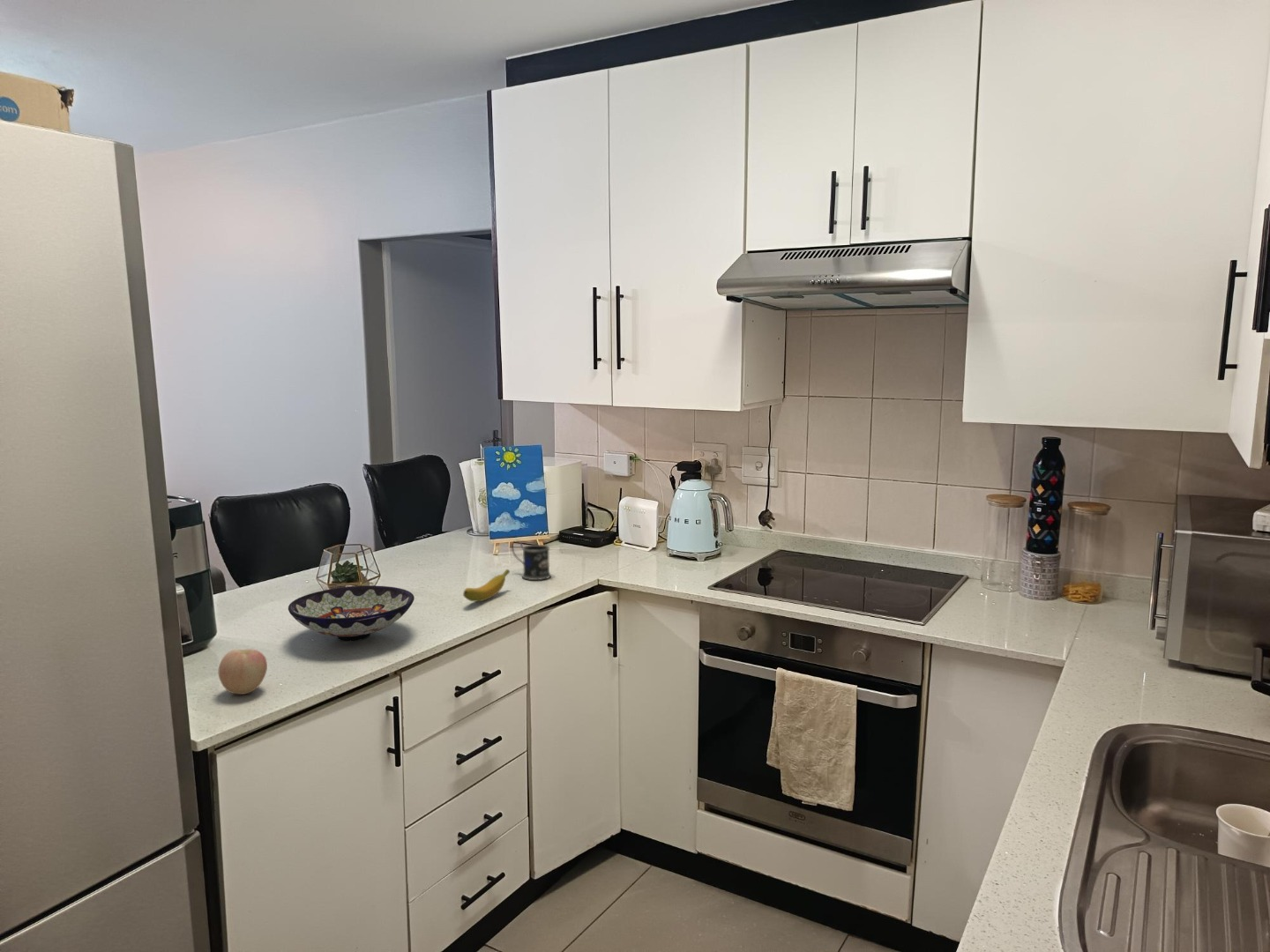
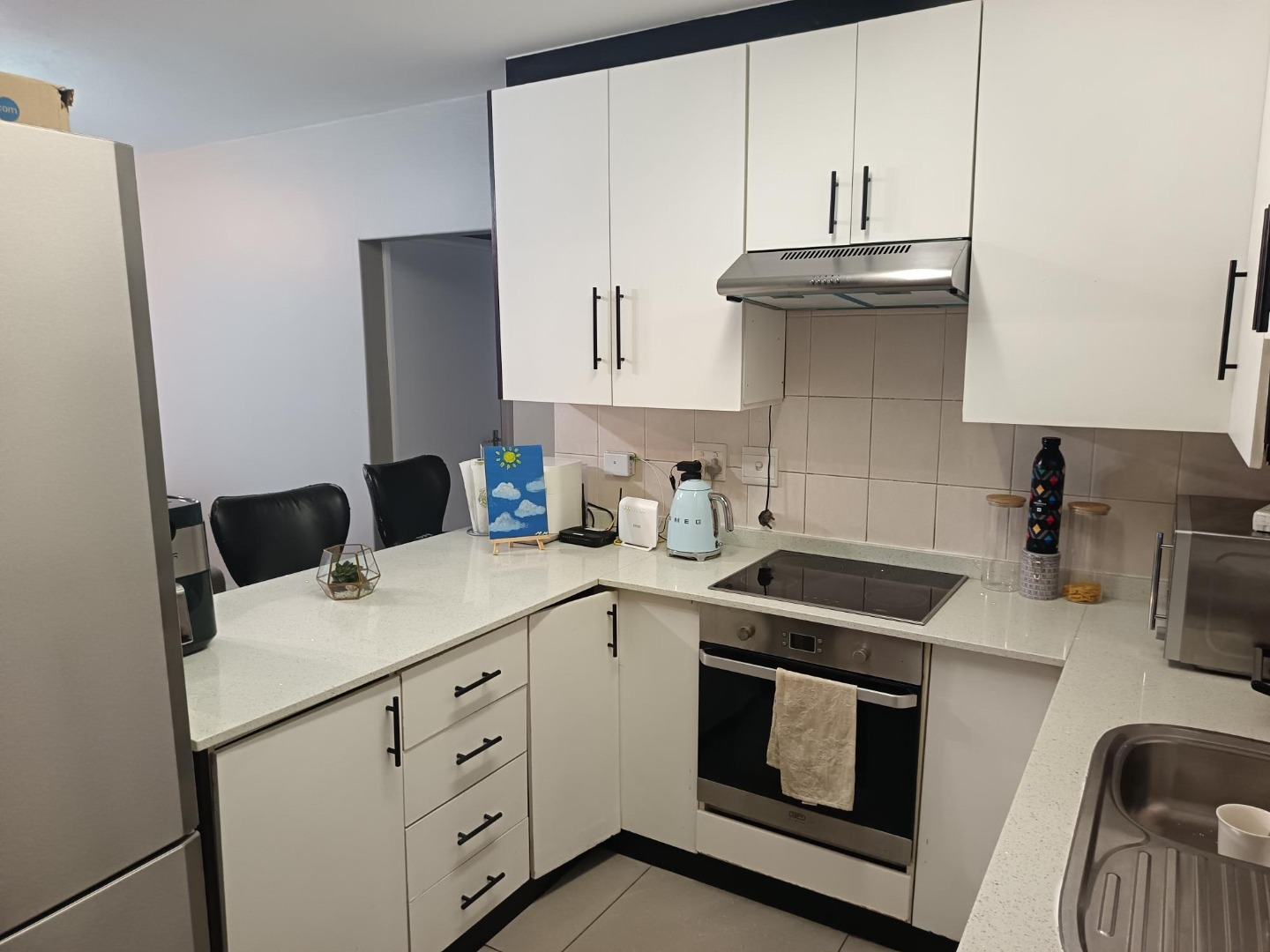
- banana (486, 587)
- bowl (353, 618)
- apple (243, 670)
- mug (530, 558)
